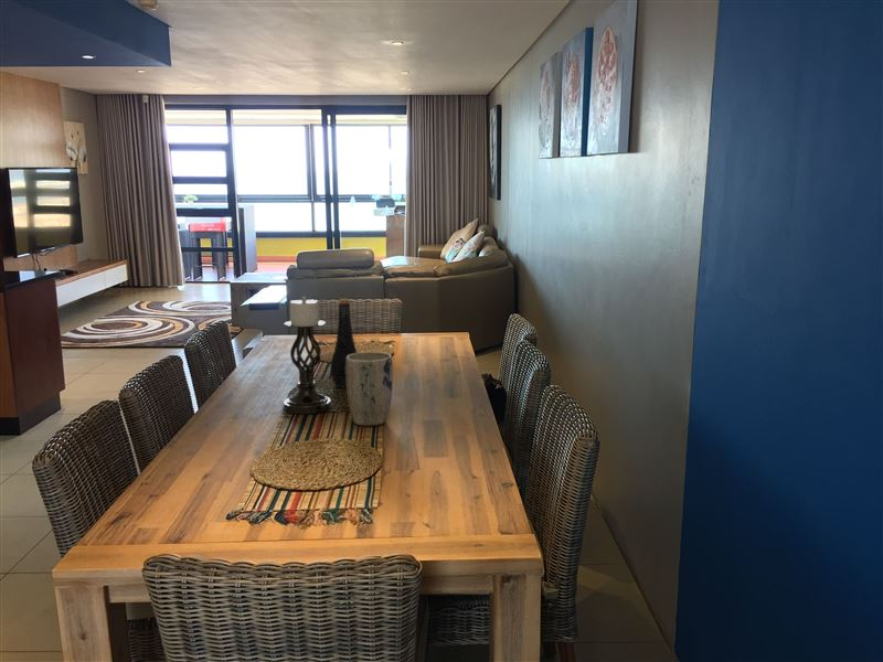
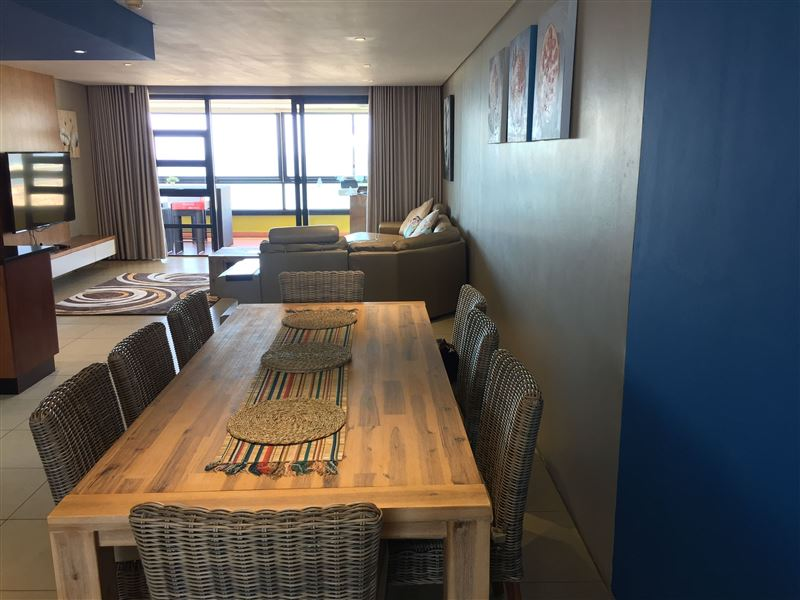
- bottle (344, 342)
- candle holder (307, 352)
- plant pot (369, 388)
